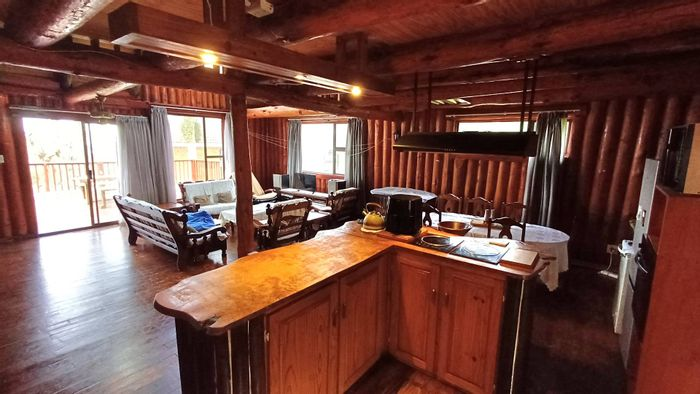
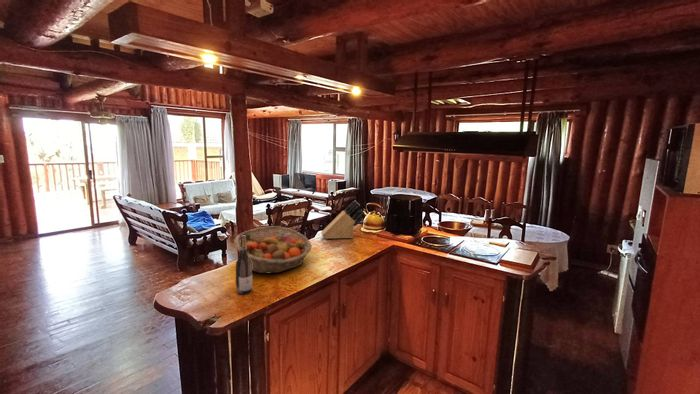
+ wine bottle (243, 263)
+ knife block (342, 219)
+ fruit basket (274, 248)
